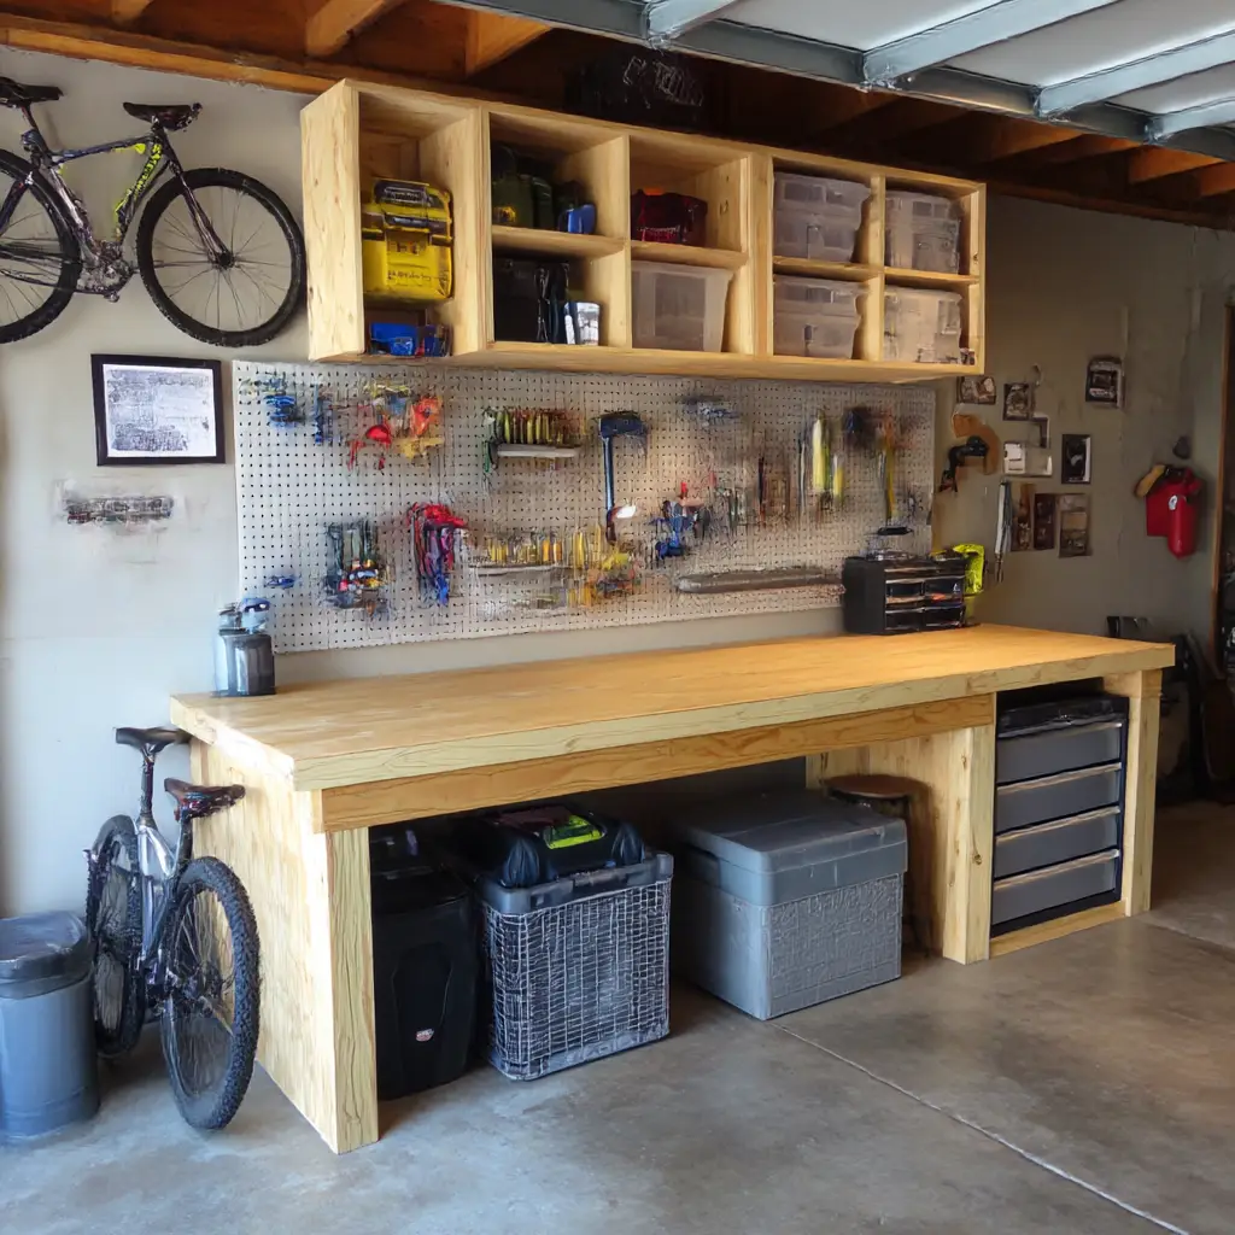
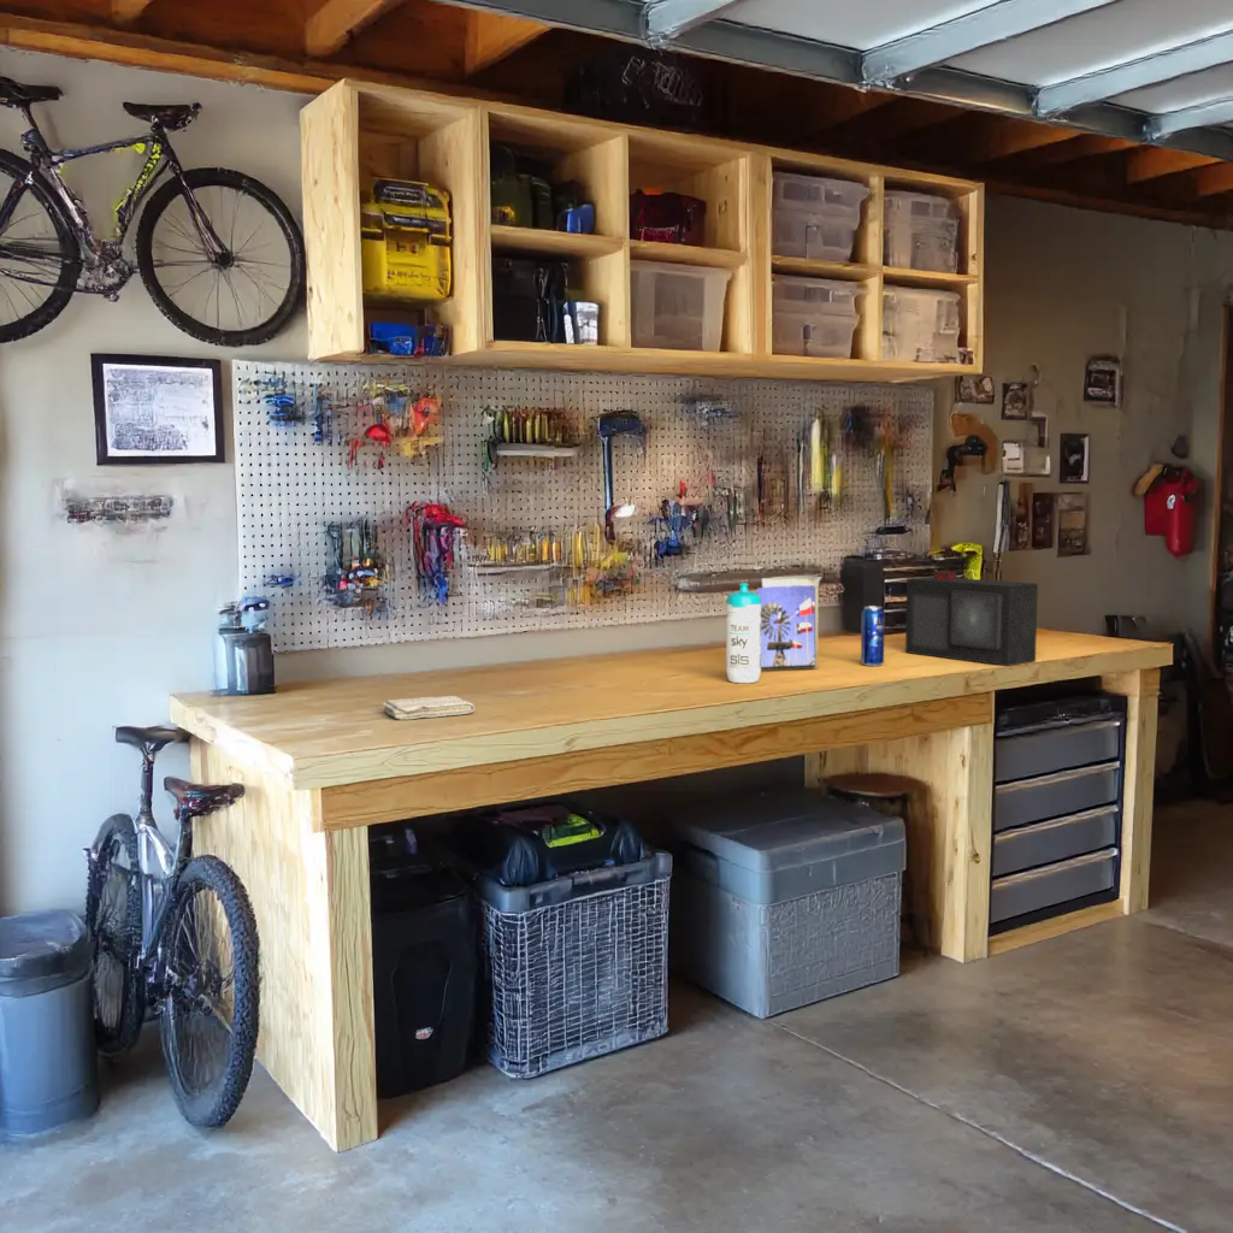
+ speaker (967, 615)
+ greeting card (787, 624)
+ washcloth (427, 706)
+ beverage can (872, 636)
+ water bottle (743, 632)
